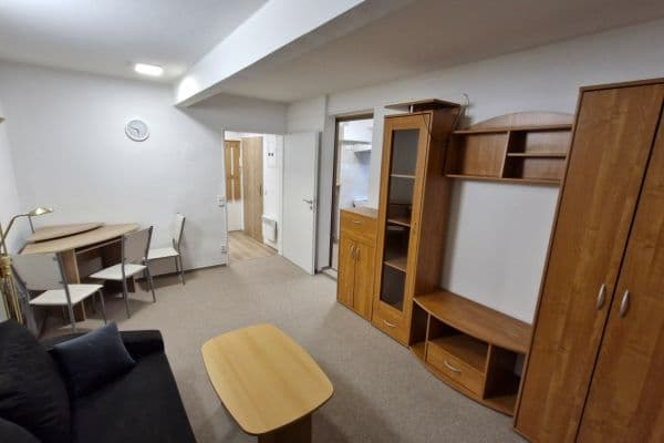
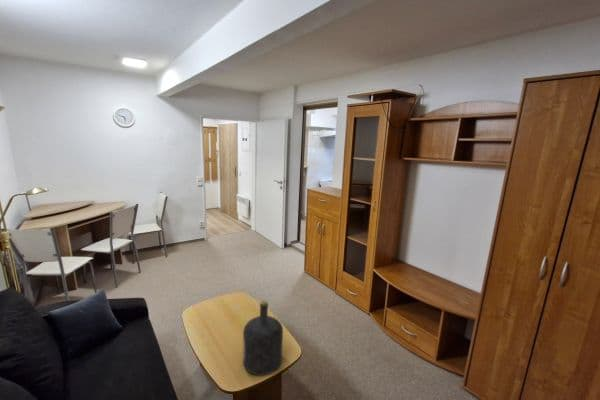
+ bottle (263, 332)
